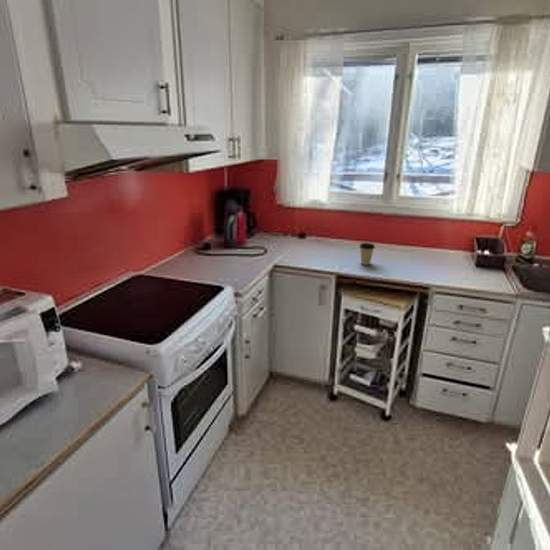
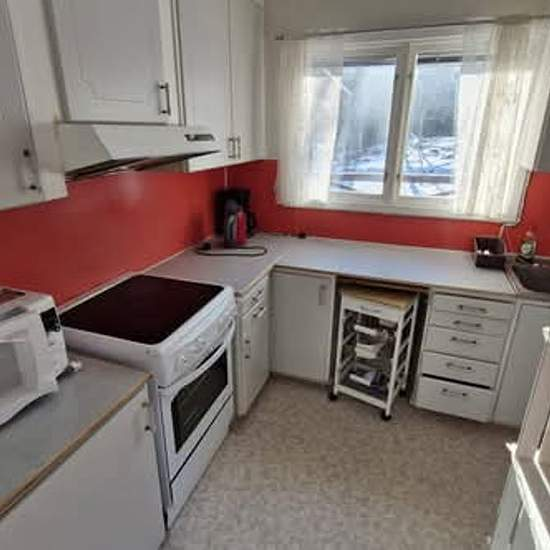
- coffee cup (366, 253)
